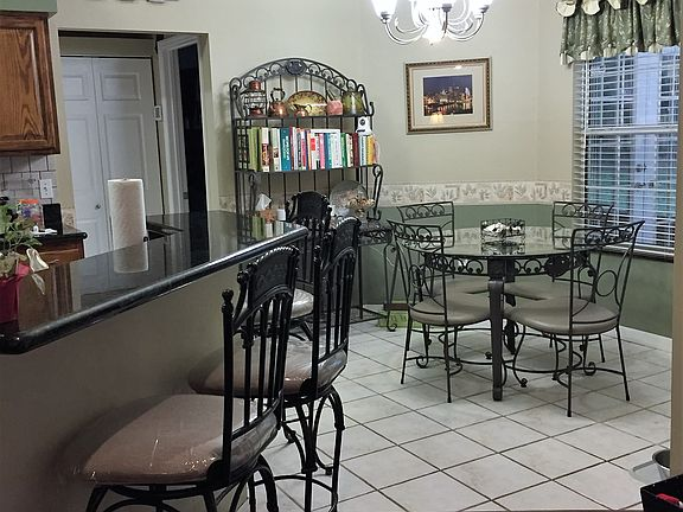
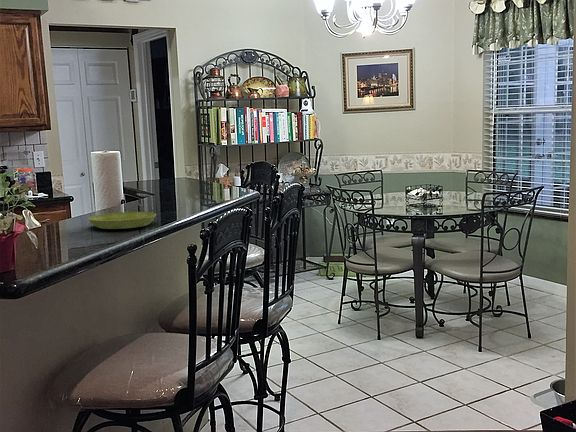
+ saucer (123, 220)
